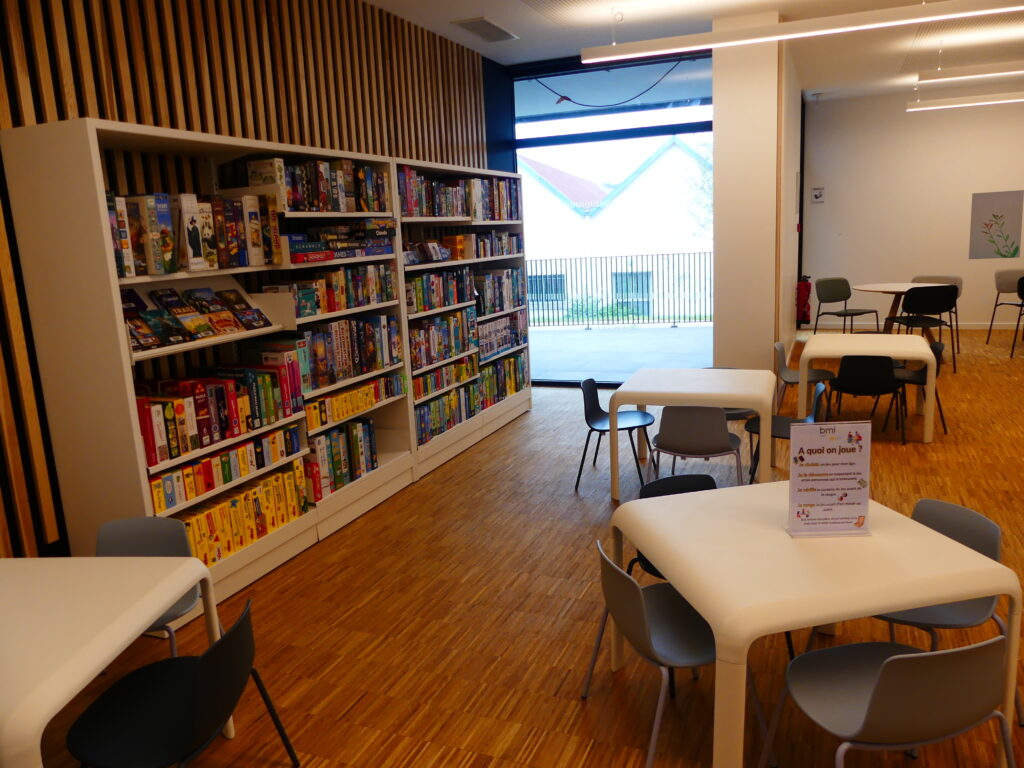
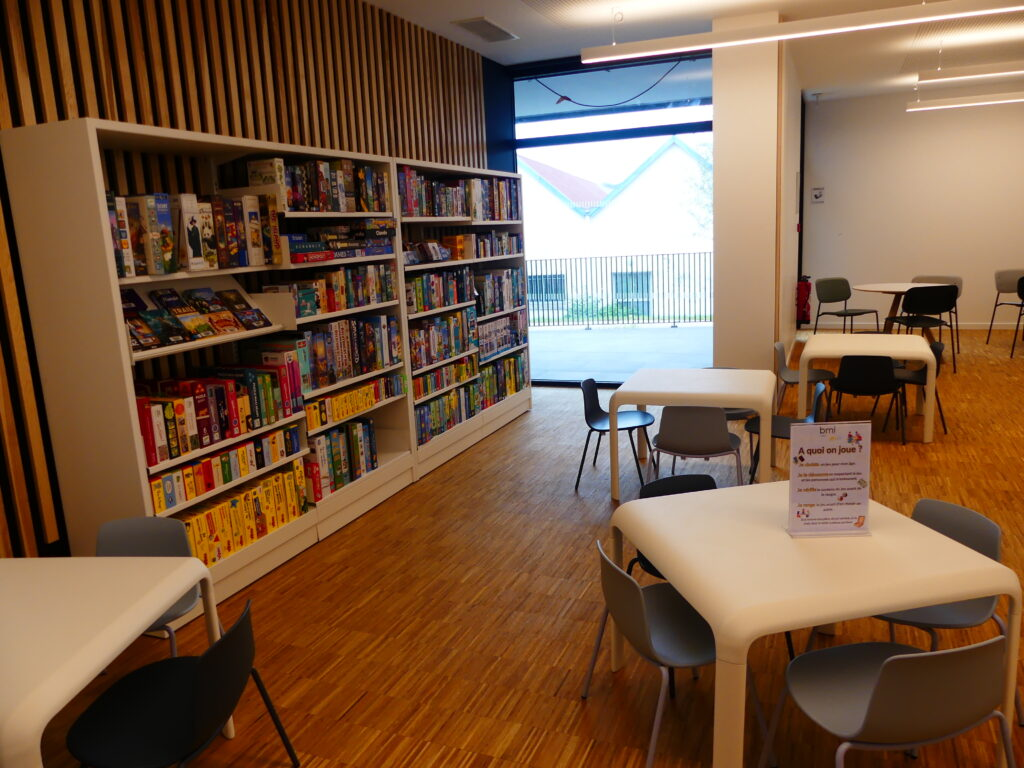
- wall art (995, 225)
